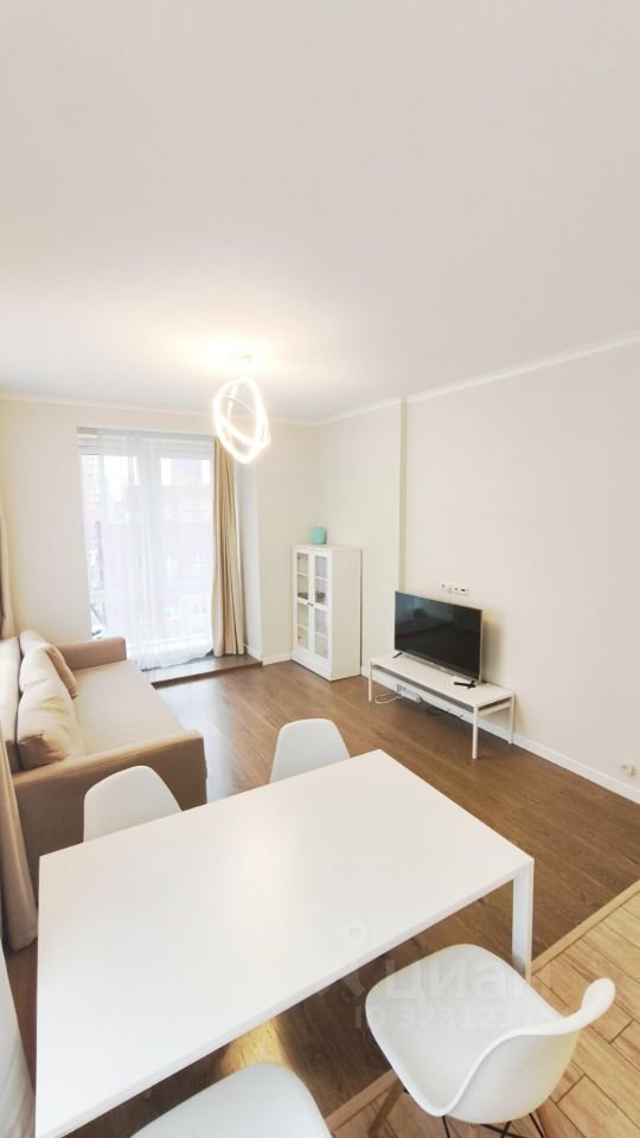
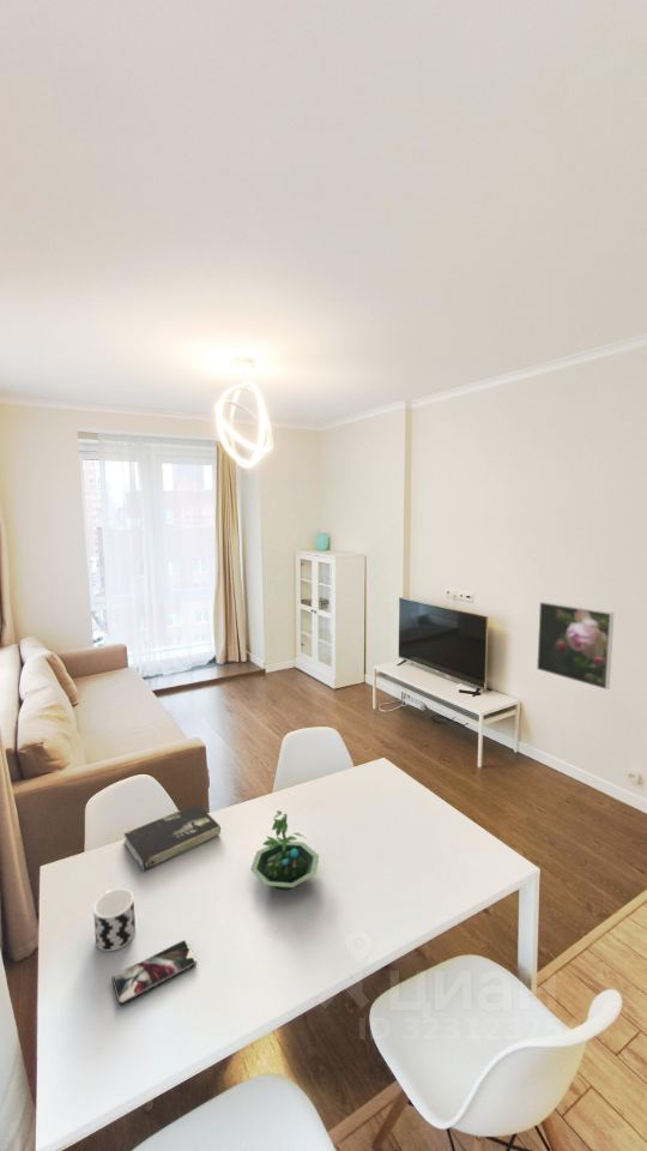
+ cup (113, 915)
+ smartphone (155, 970)
+ book (173, 833)
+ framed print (572, 643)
+ terrarium (284, 827)
